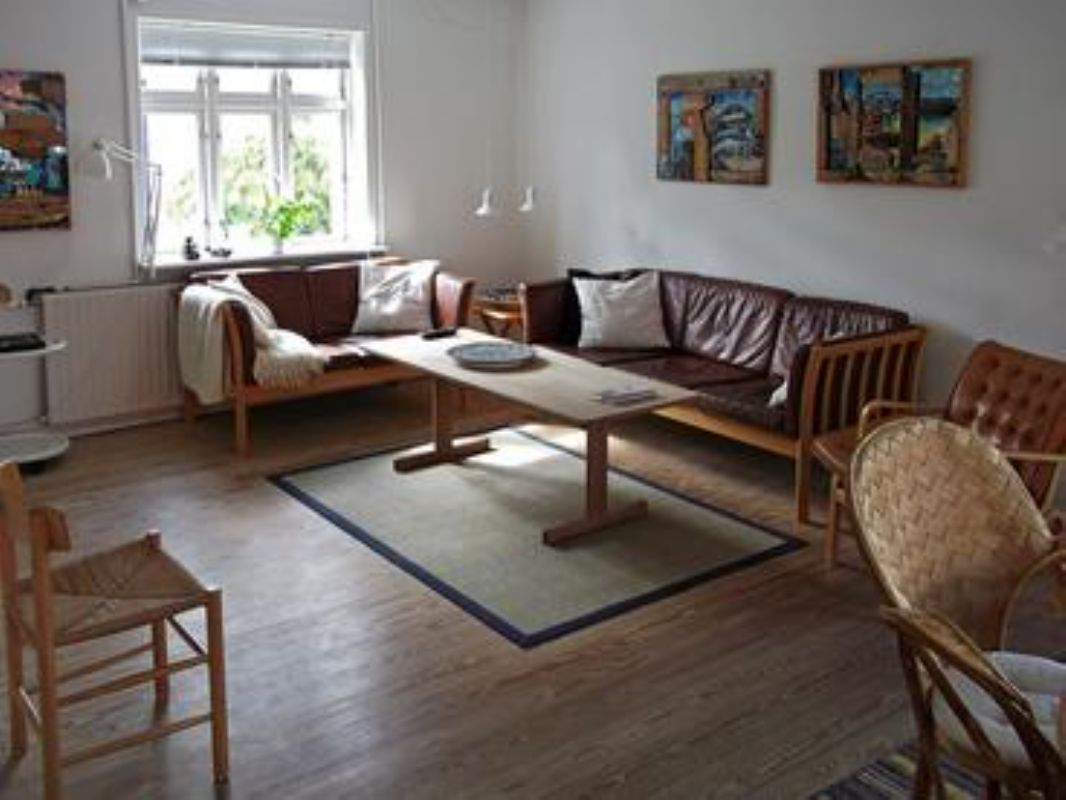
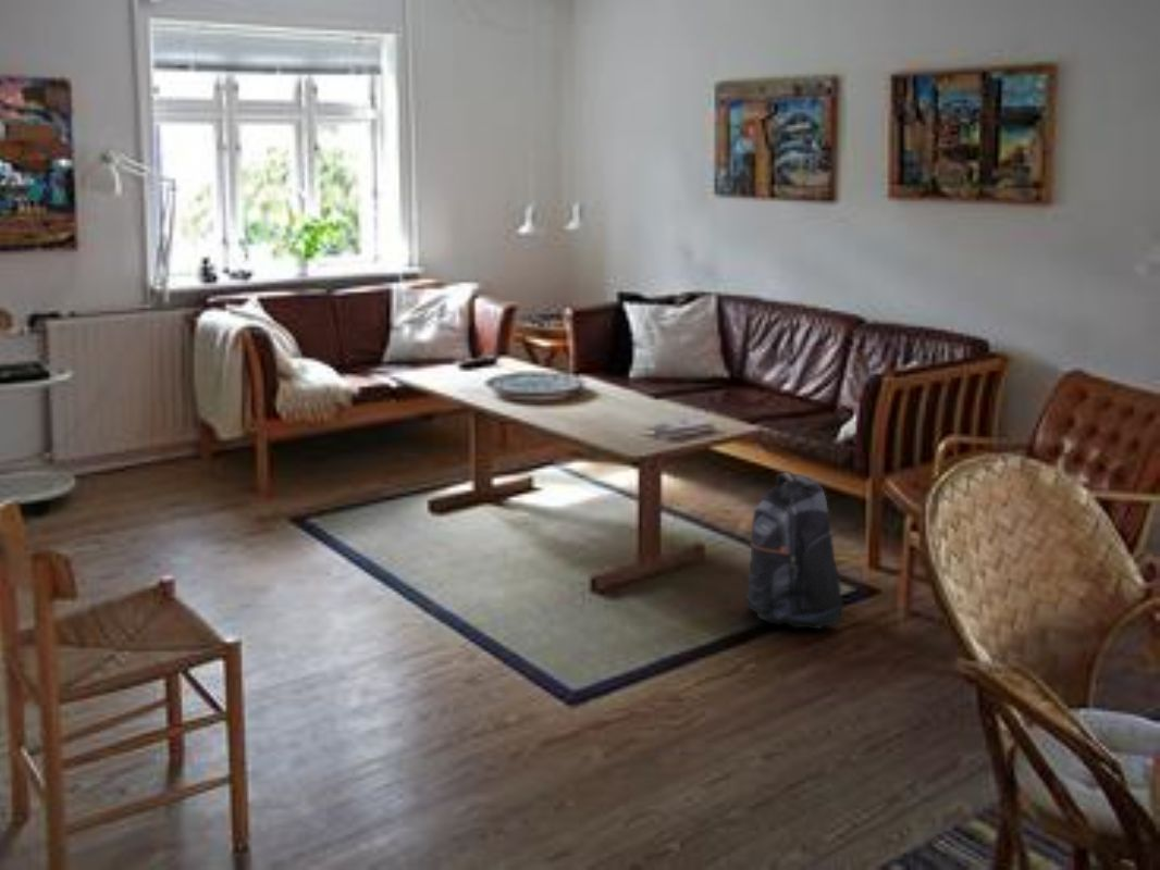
+ backpack (797, 545)
